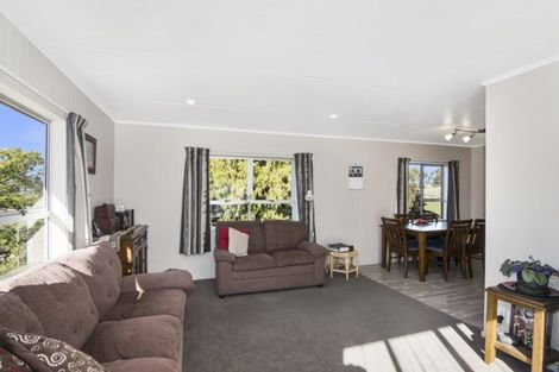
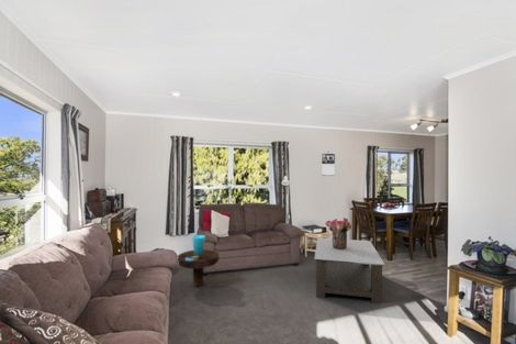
+ side table (198, 260)
+ bouquet (338, 232)
+ coffee table (345, 265)
